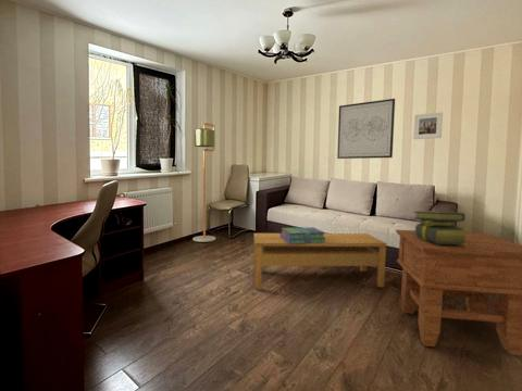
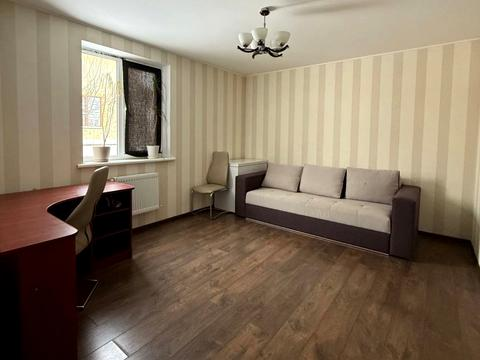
- stack of books (437, 225)
- coffee table (315, 258)
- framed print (427, 126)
- floor lamp (204, 181)
- wall art (364, 130)
- side table (456, 285)
- stack of books (301, 235)
